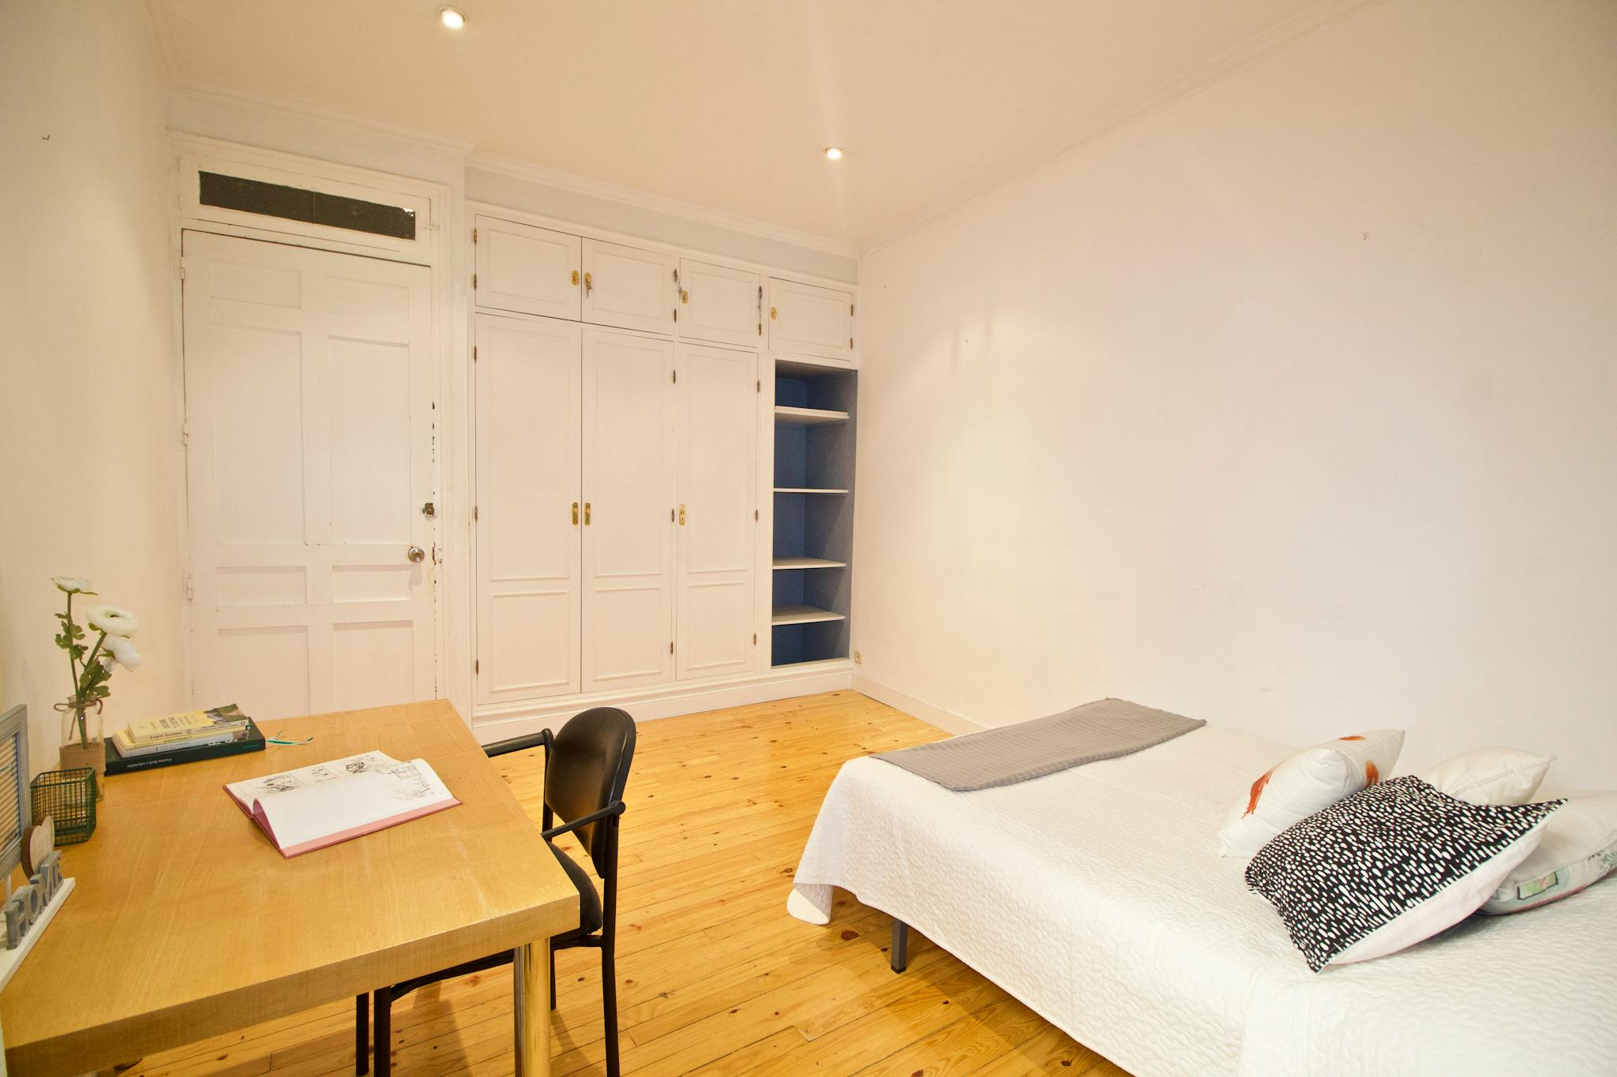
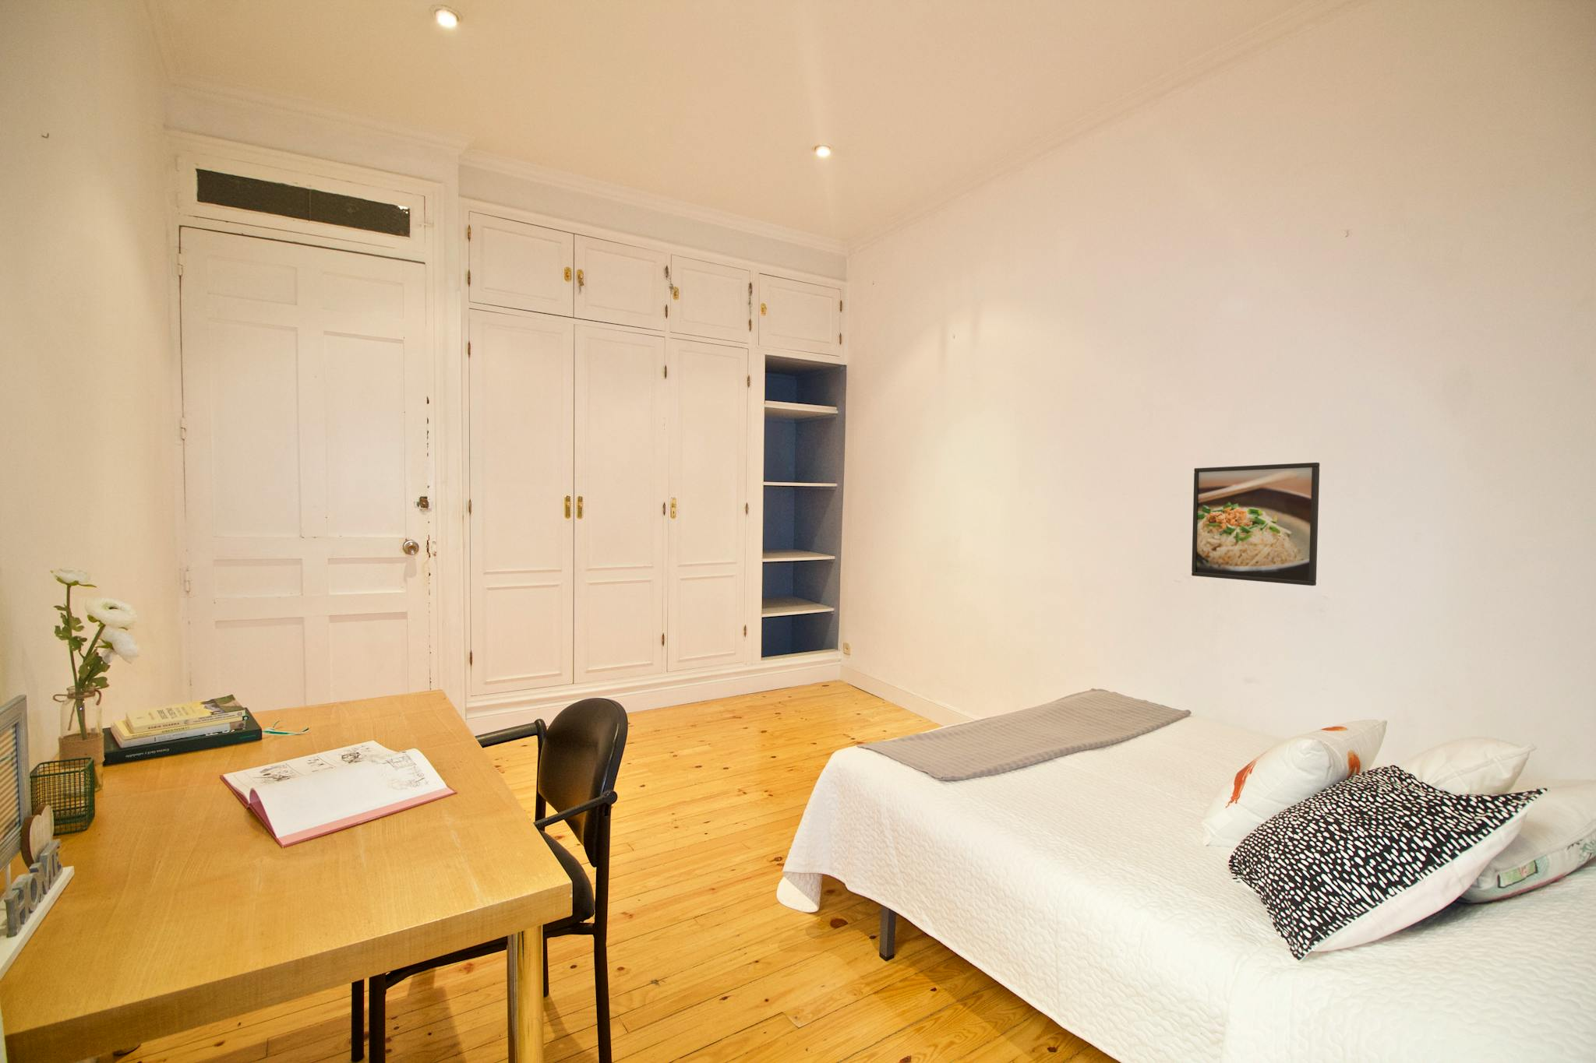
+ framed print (1251, 522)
